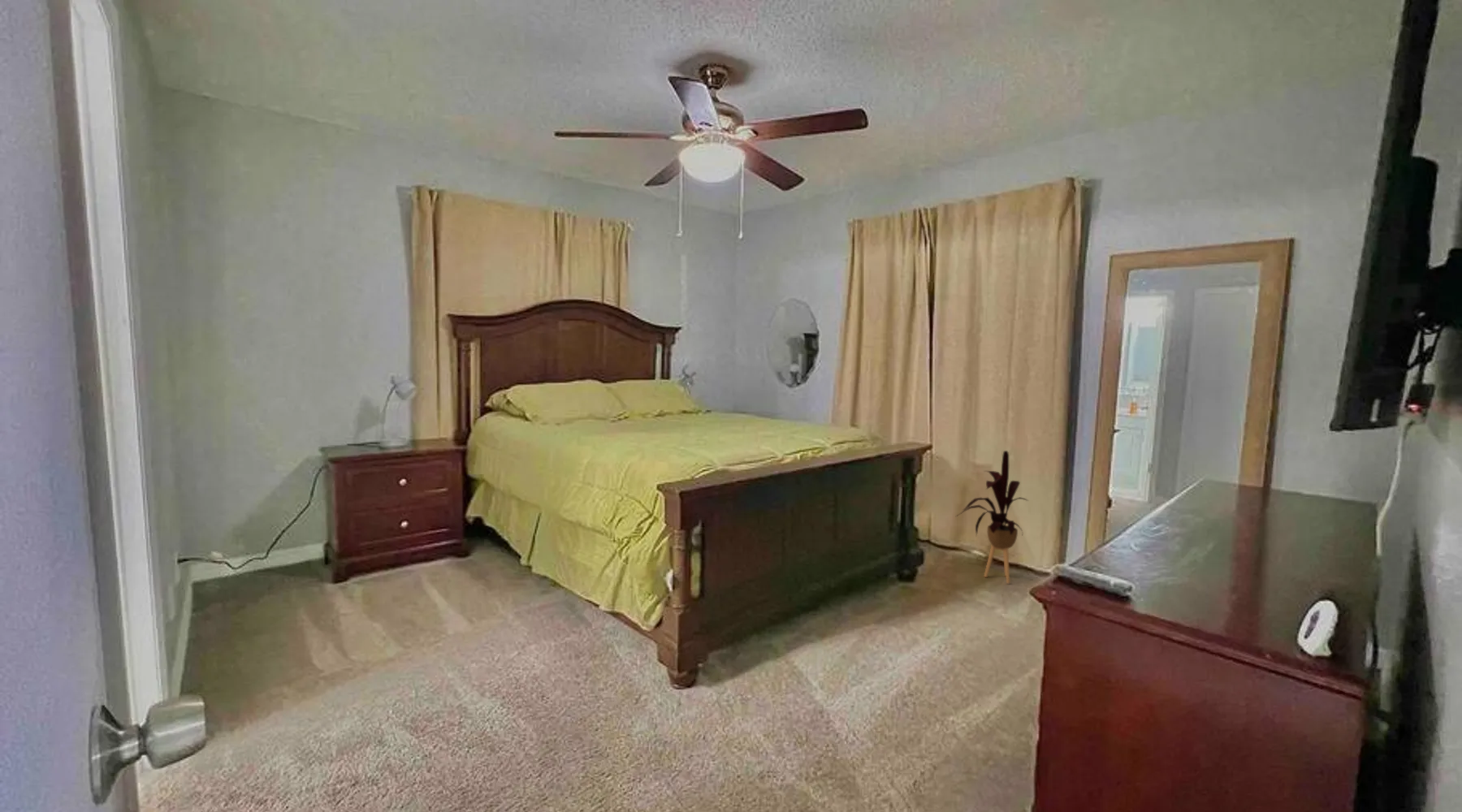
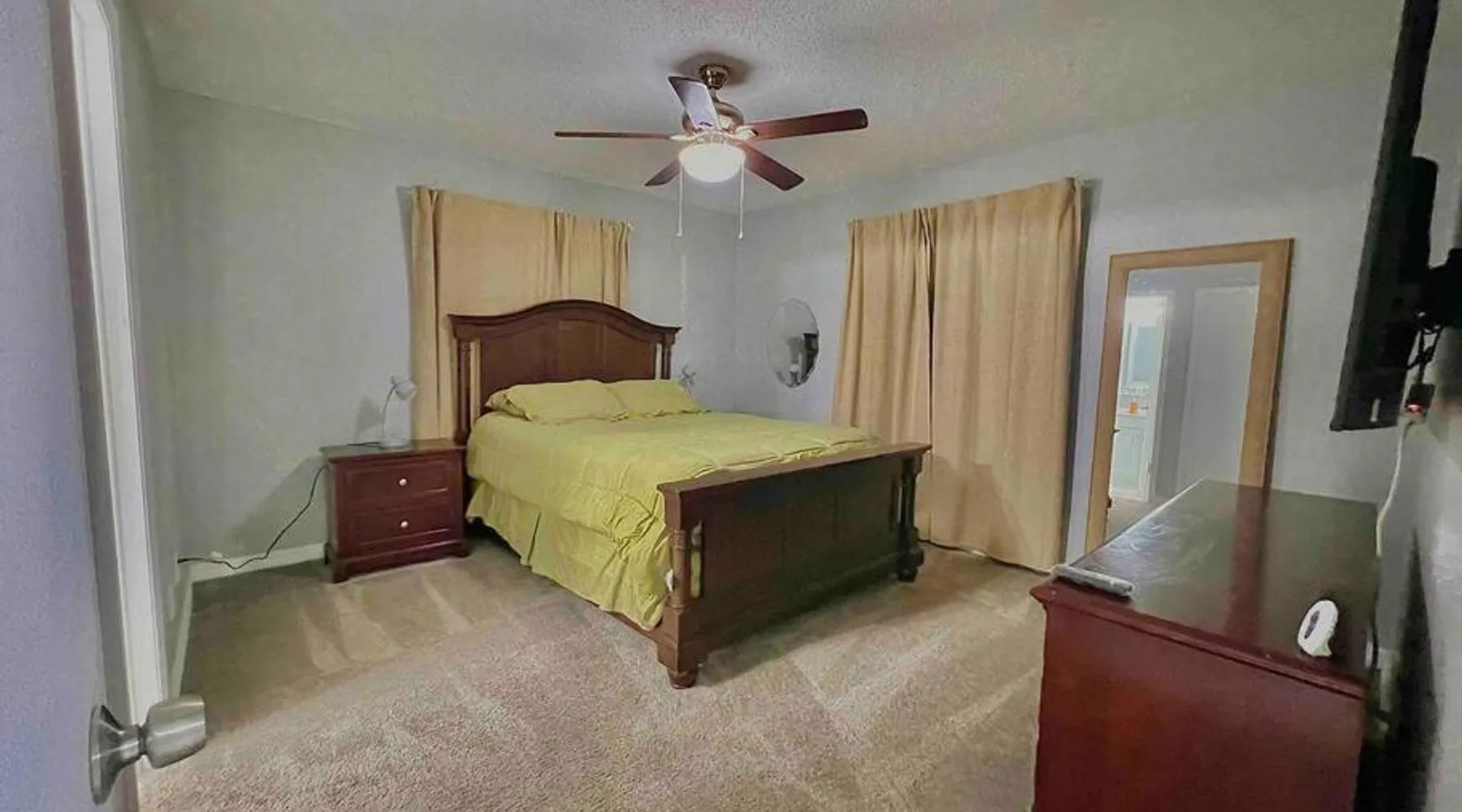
- house plant (994, 512)
